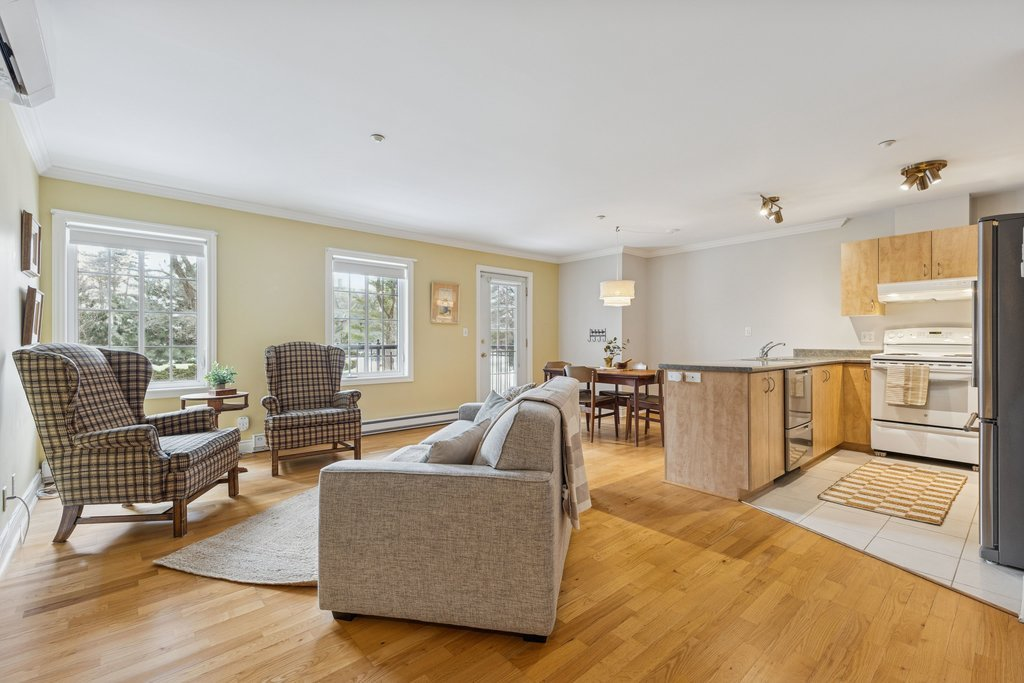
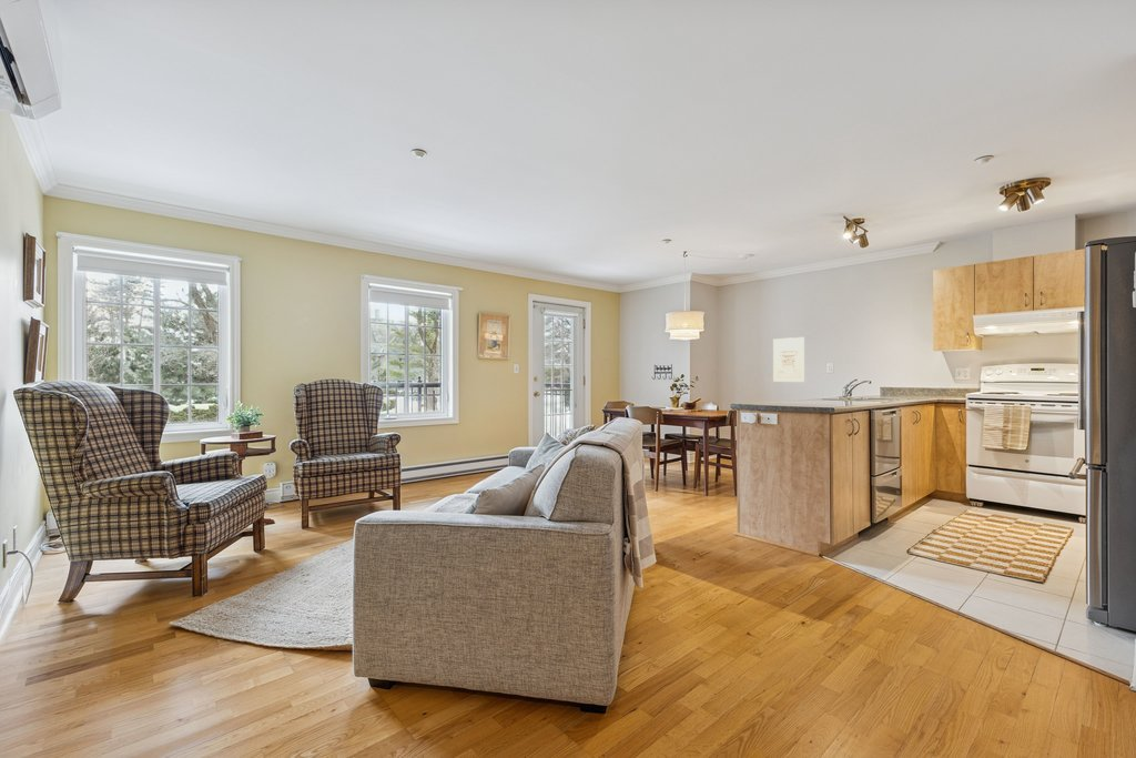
+ wall art (788, 360)
